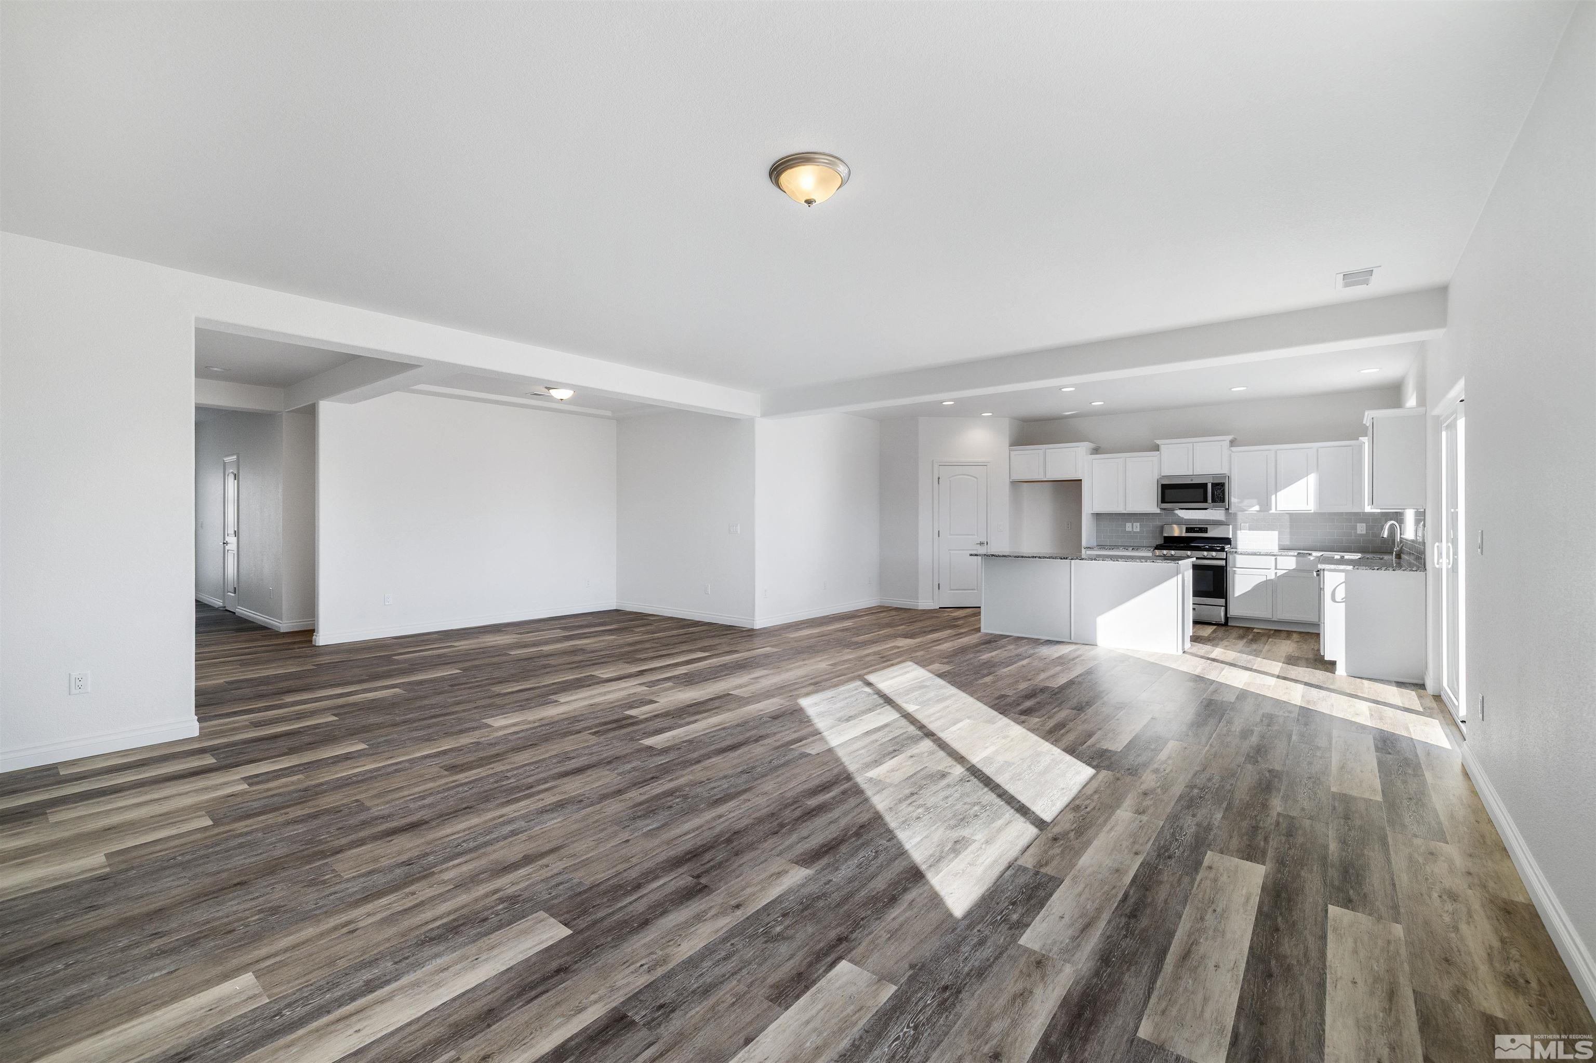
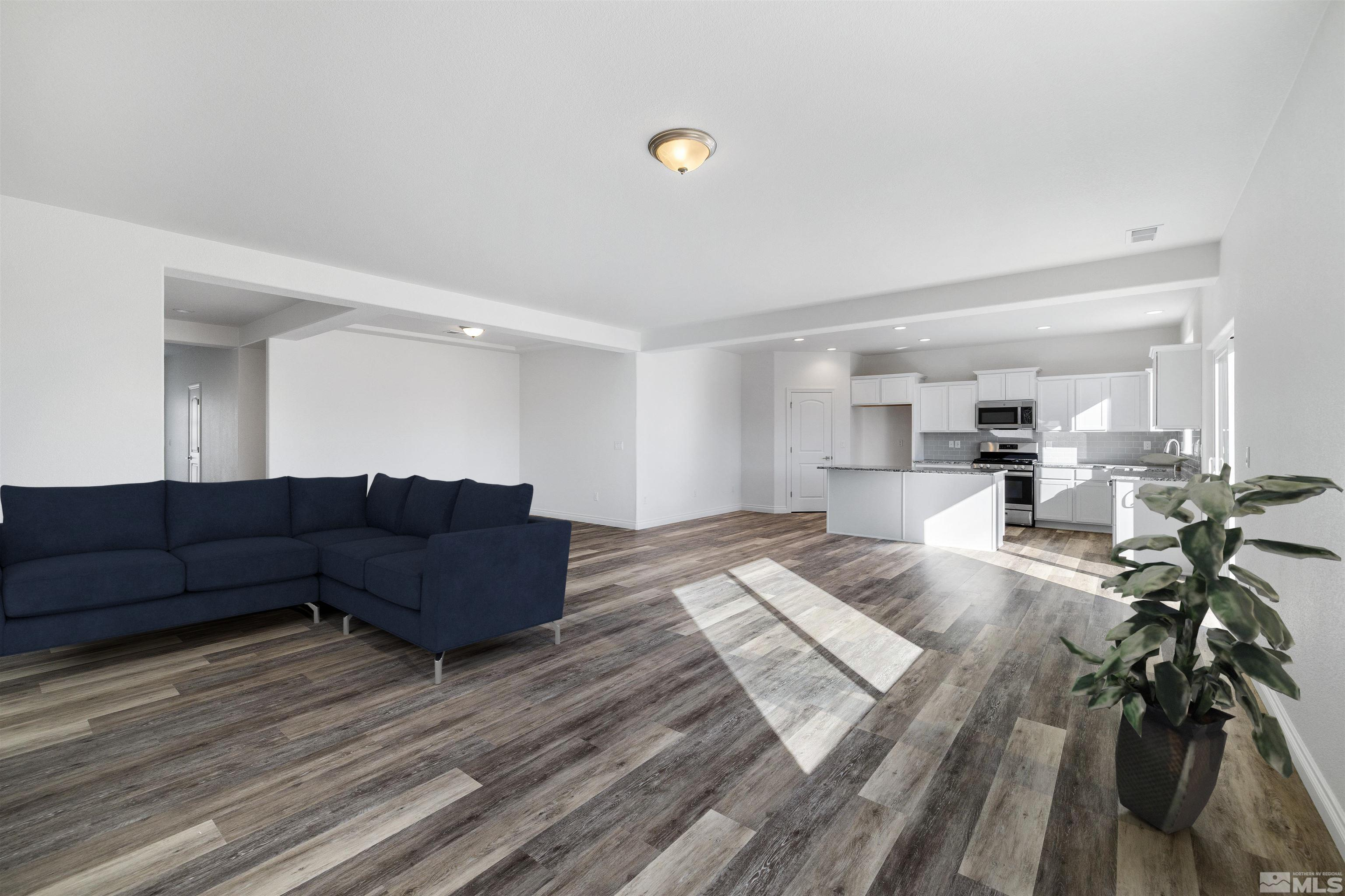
+ sofa (272, 567)
+ indoor plant (1186, 639)
